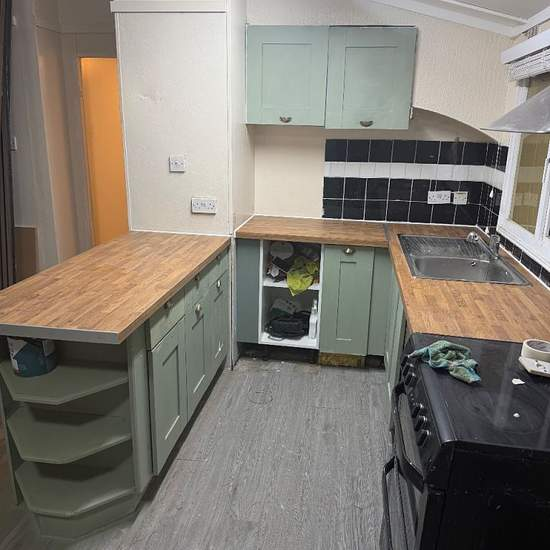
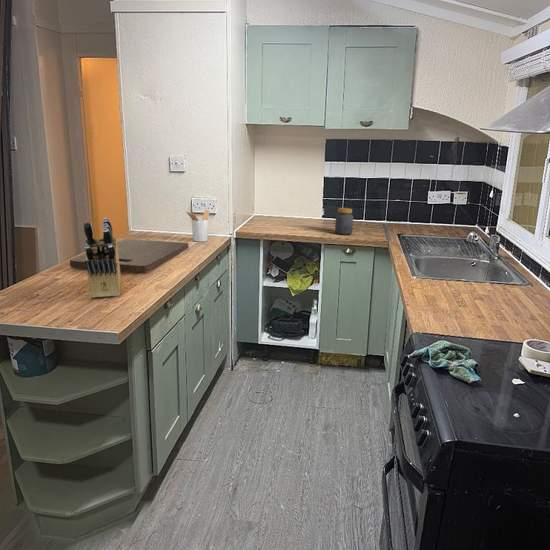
+ utensil holder (197, 225)
+ knife block (102, 253)
+ cutting board (134, 253)
+ jar (344, 221)
